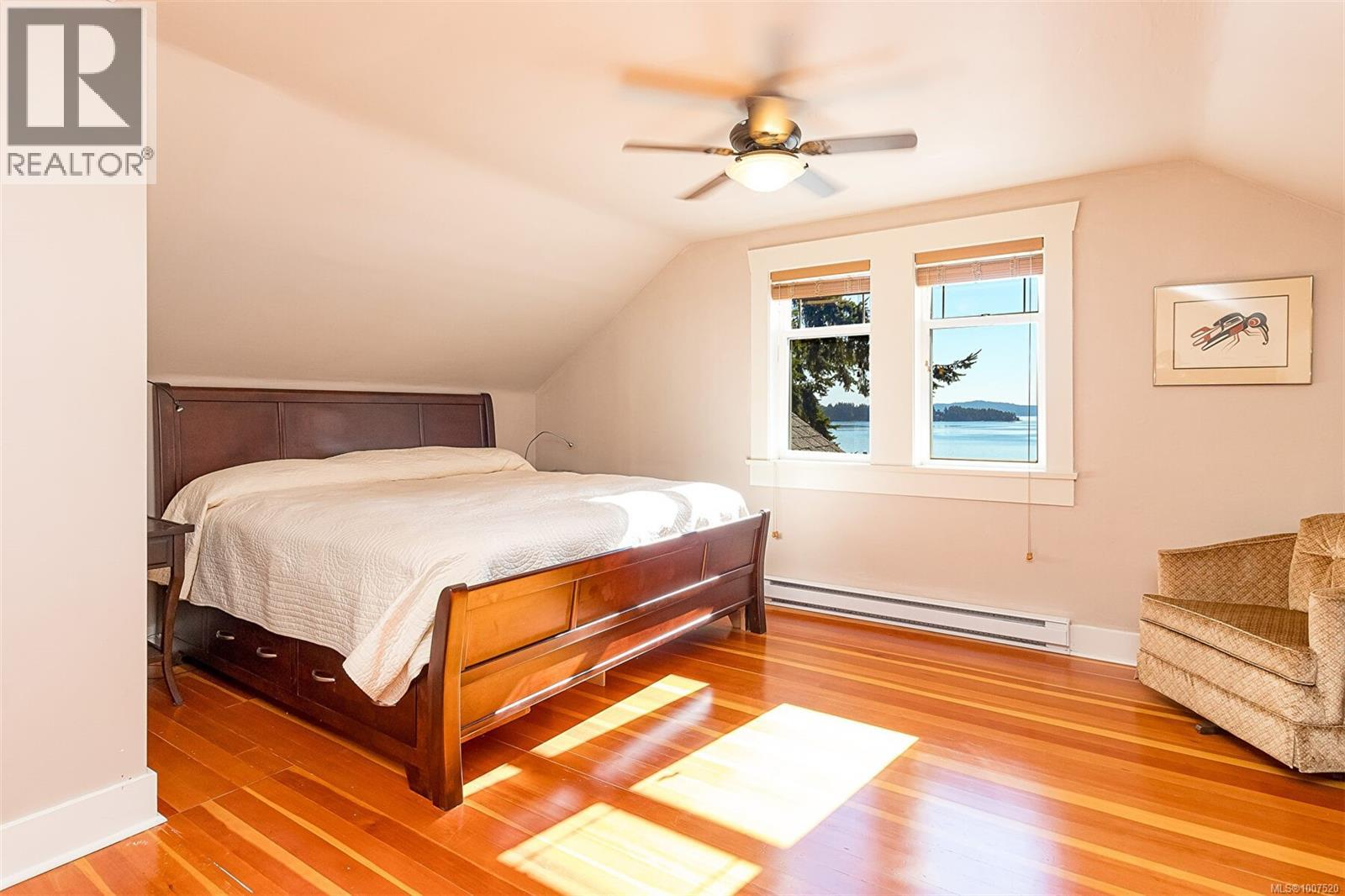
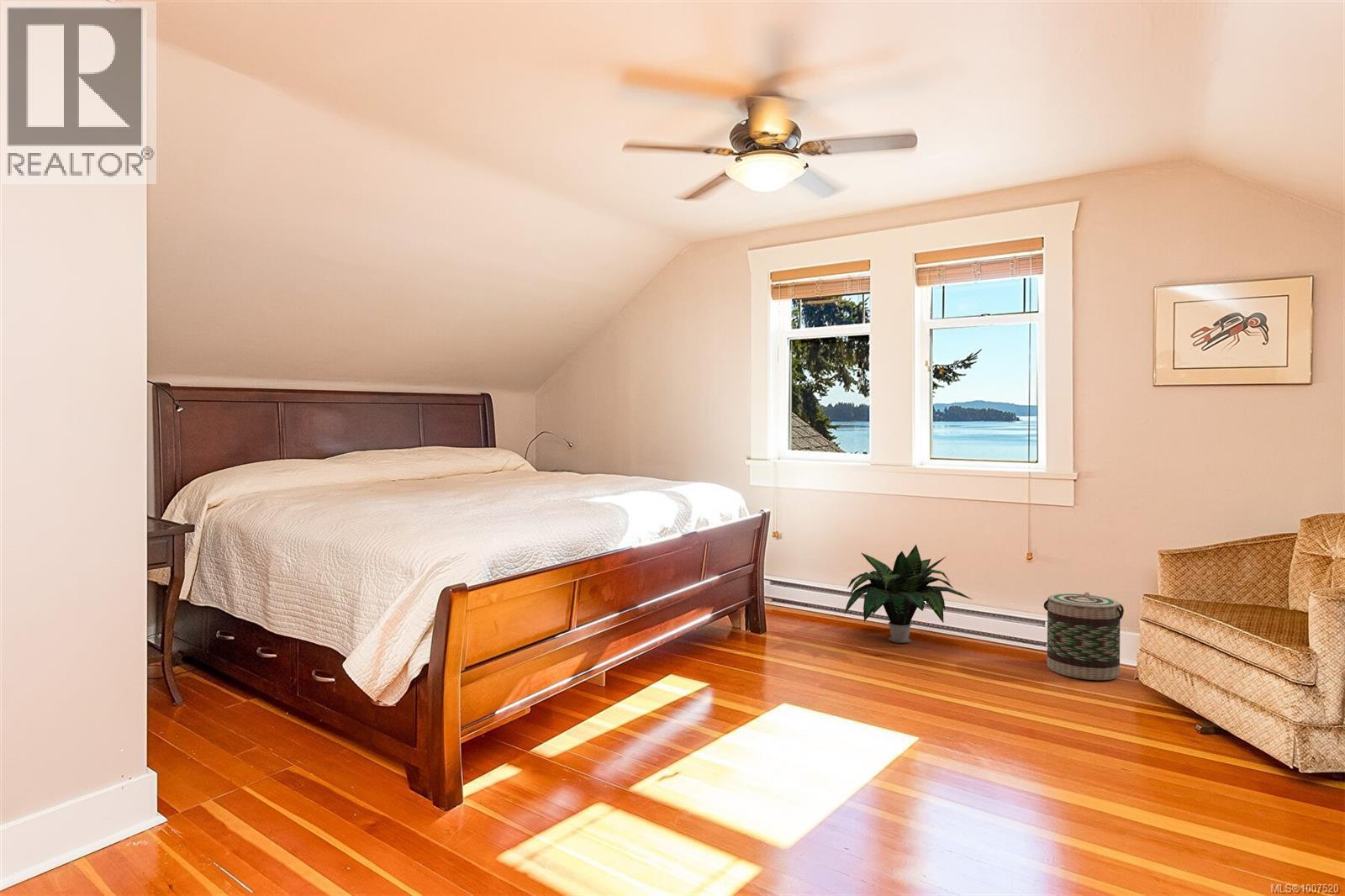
+ potted plant (904, 593)
+ basket (1083, 632)
